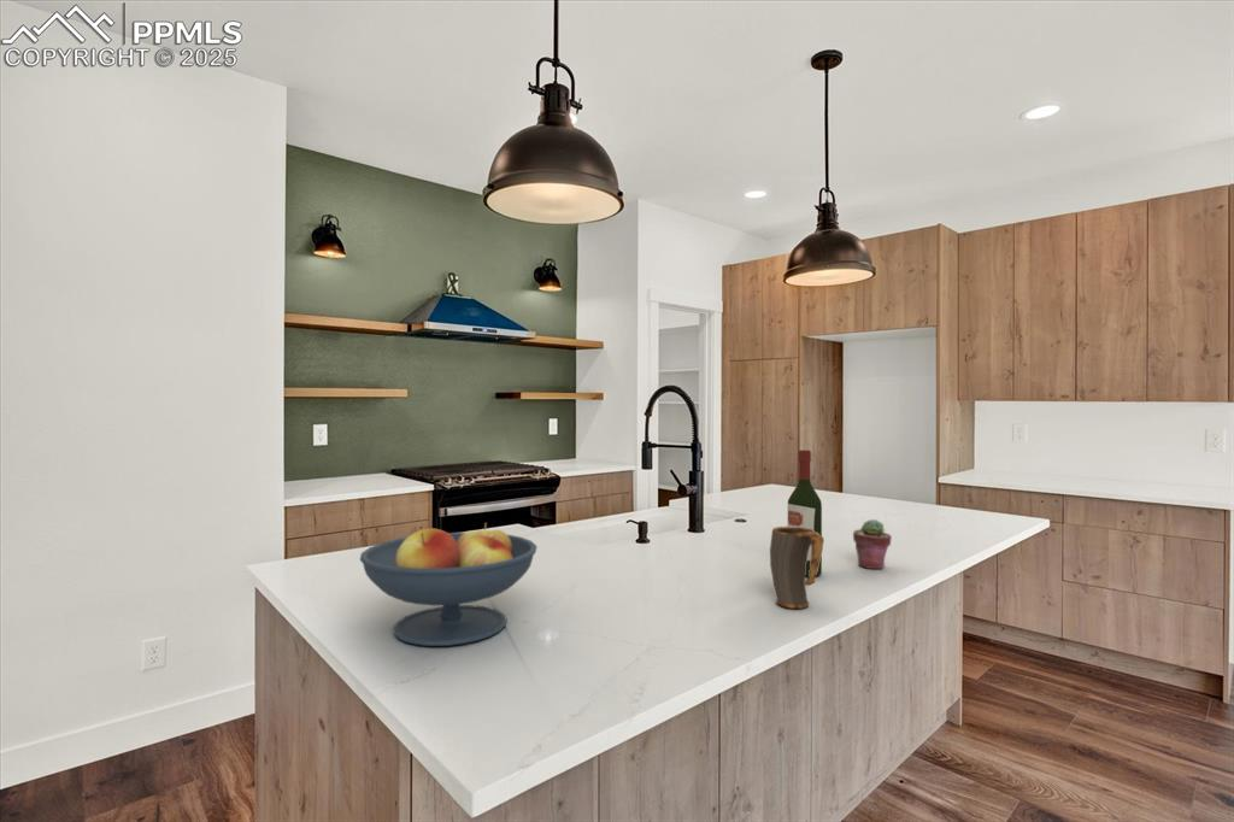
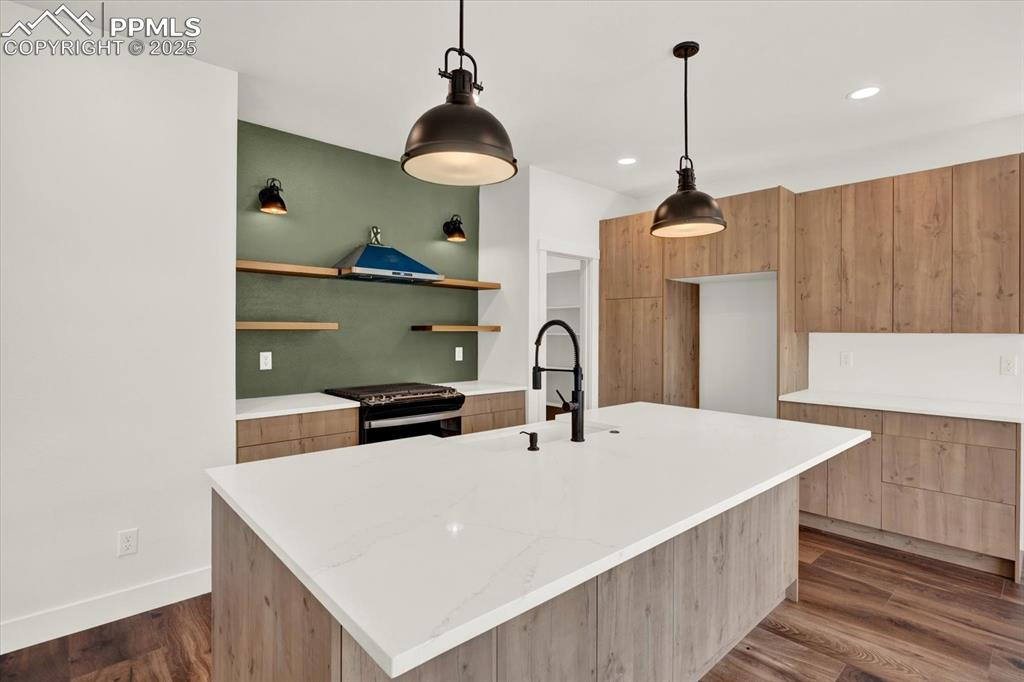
- wine bottle (804, 511)
- mug (797, 566)
- fruit bowl (451, 573)
- potted succulent (871, 542)
